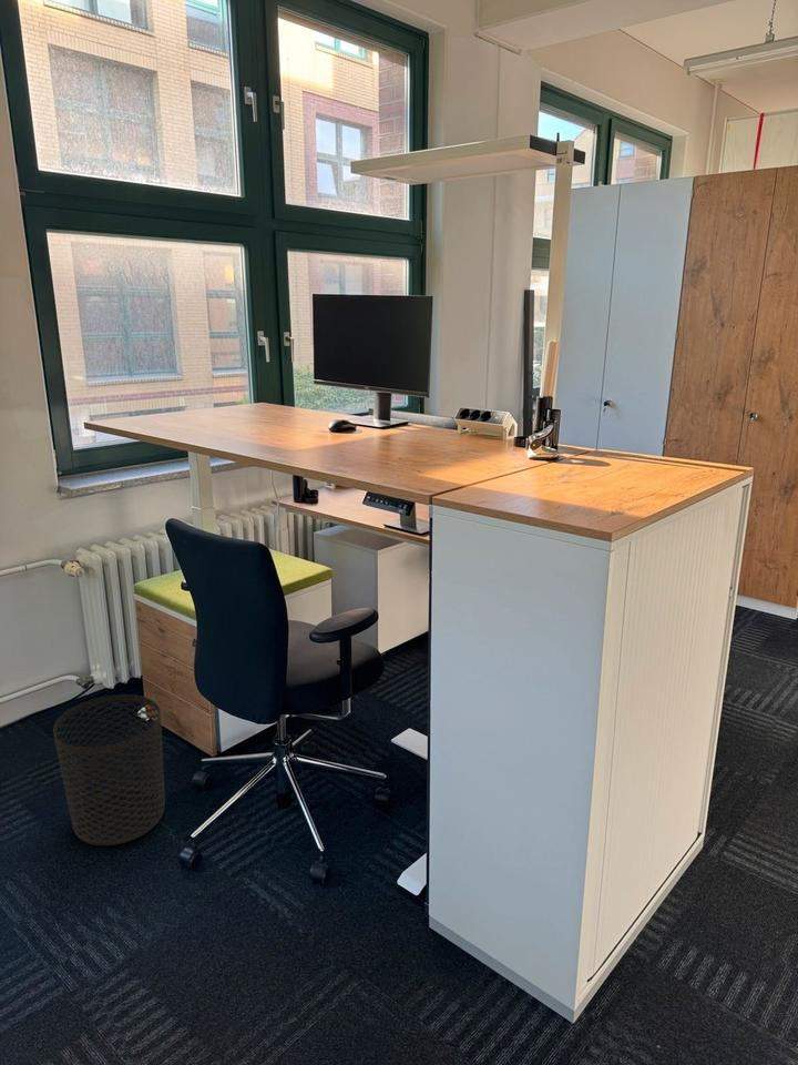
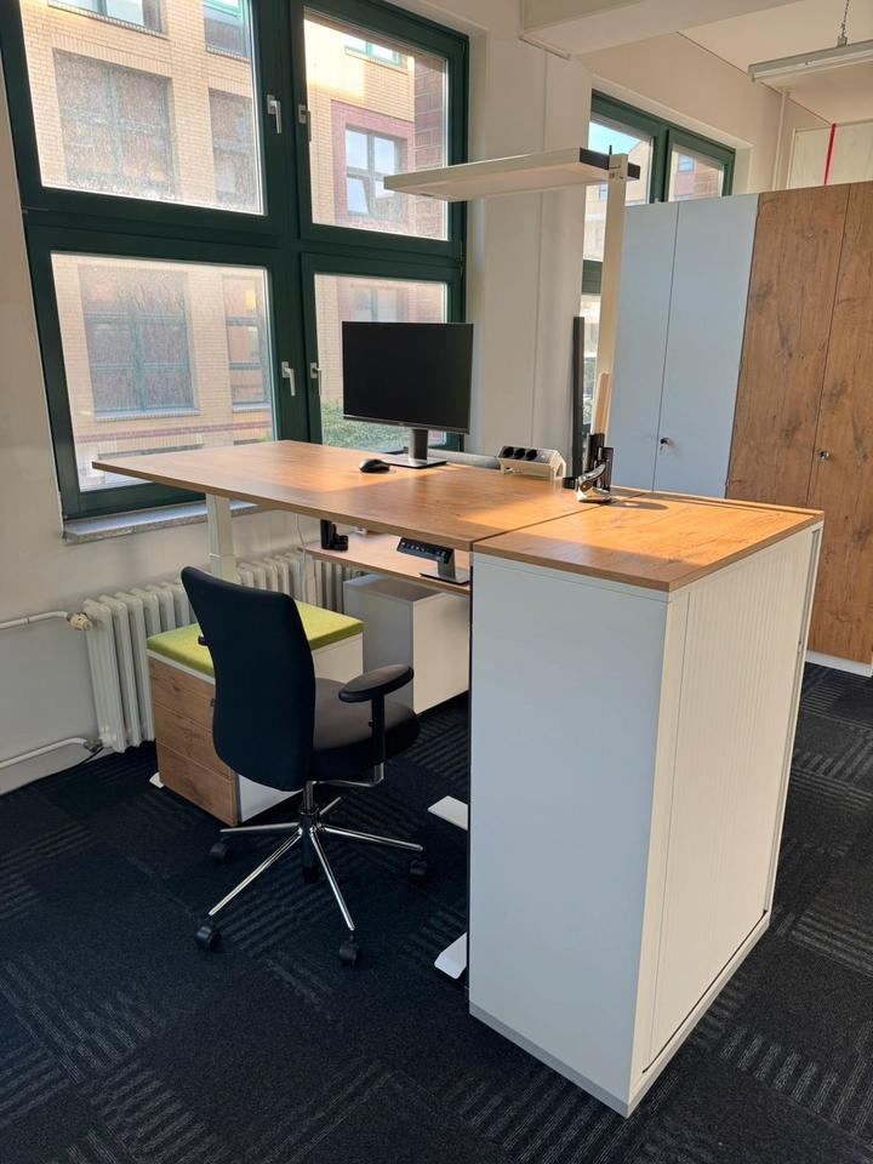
- waste bin (113, 769)
